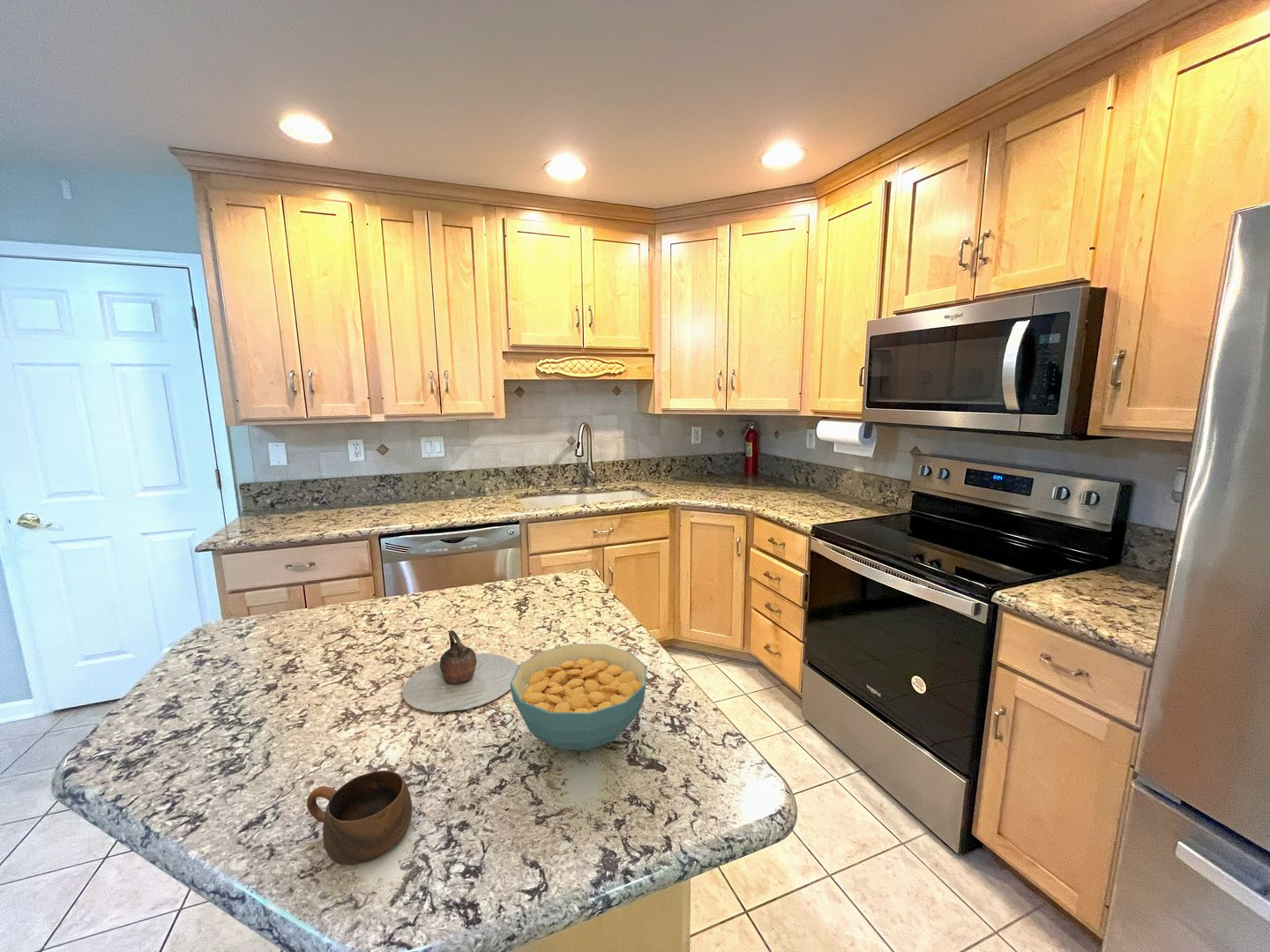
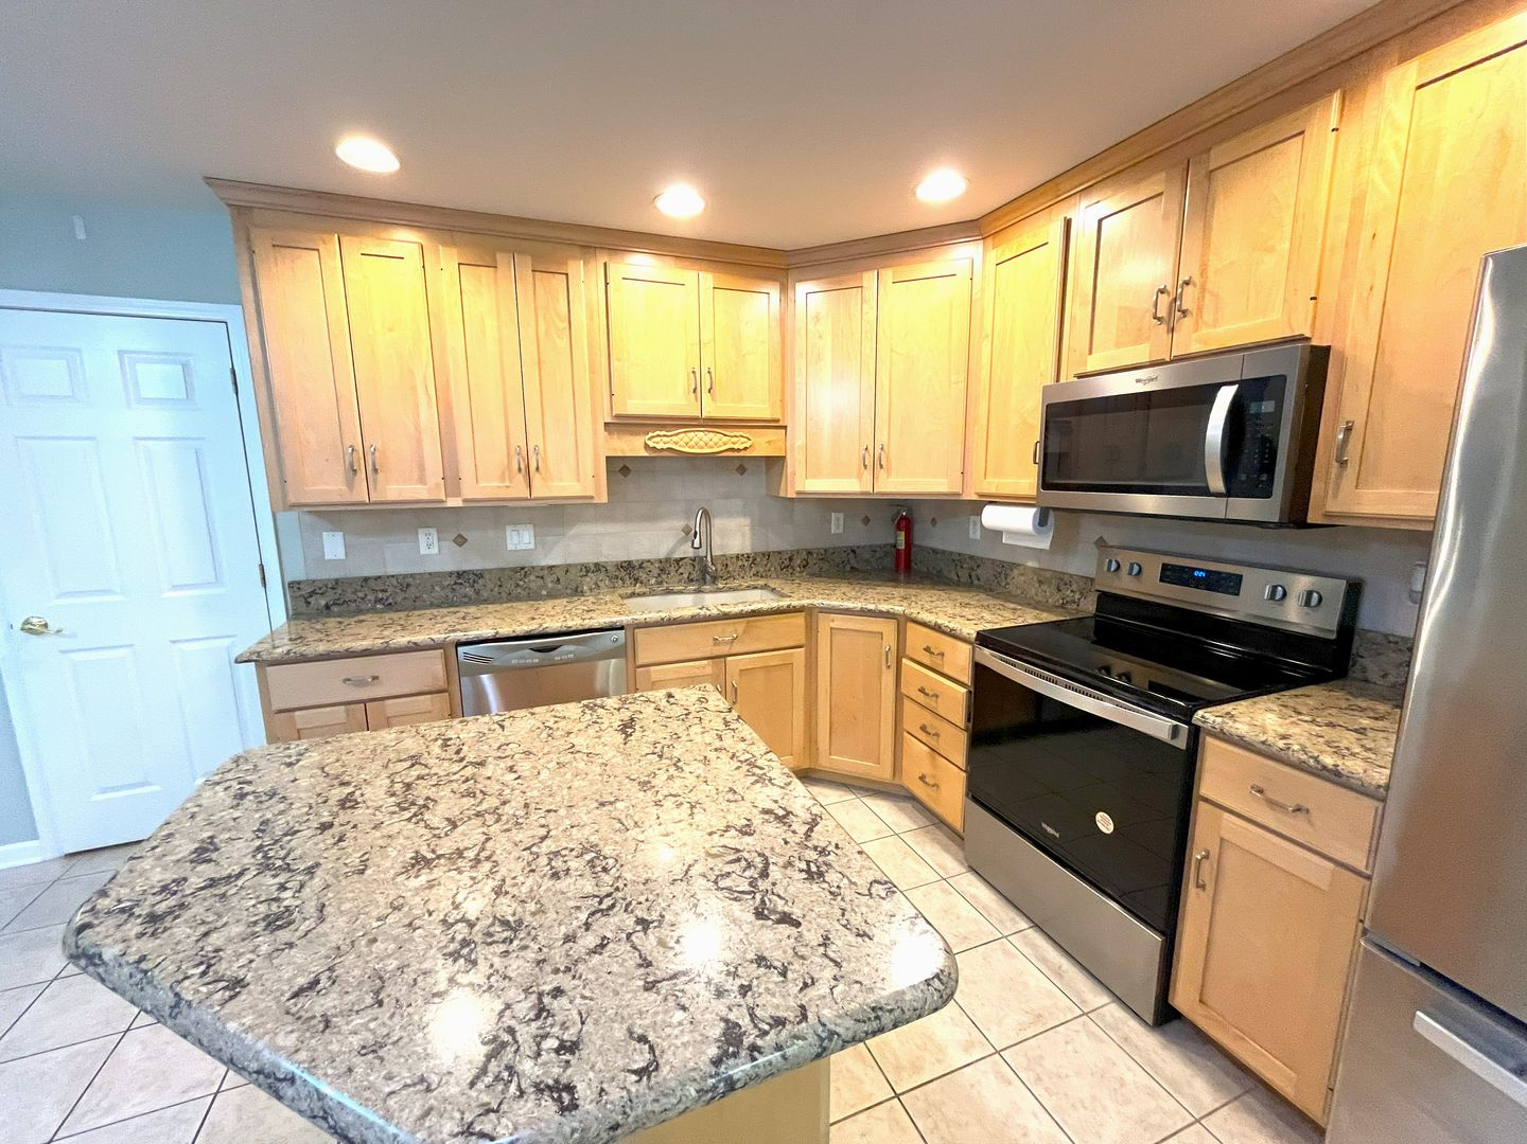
- teapot (461, 657)
- cereal bowl (580, 705)
- cup (359, 810)
